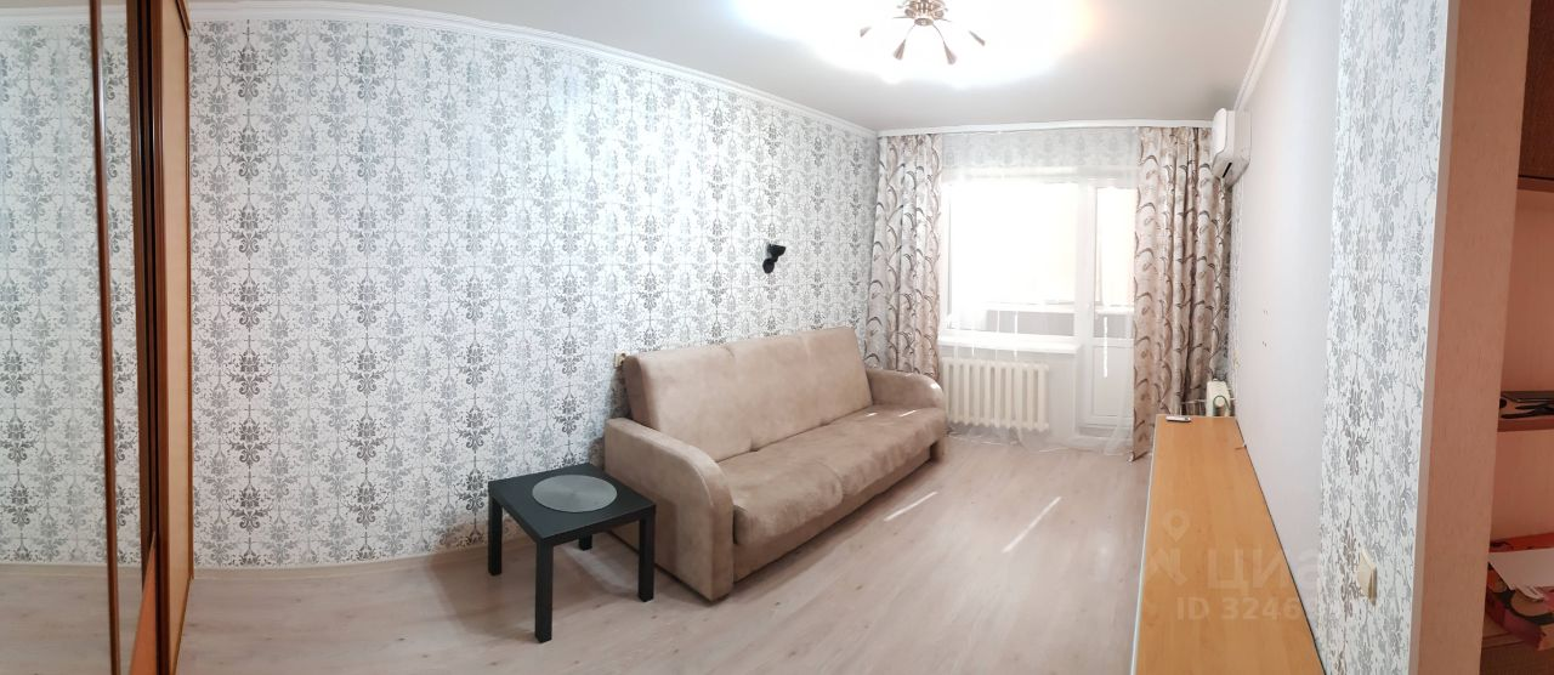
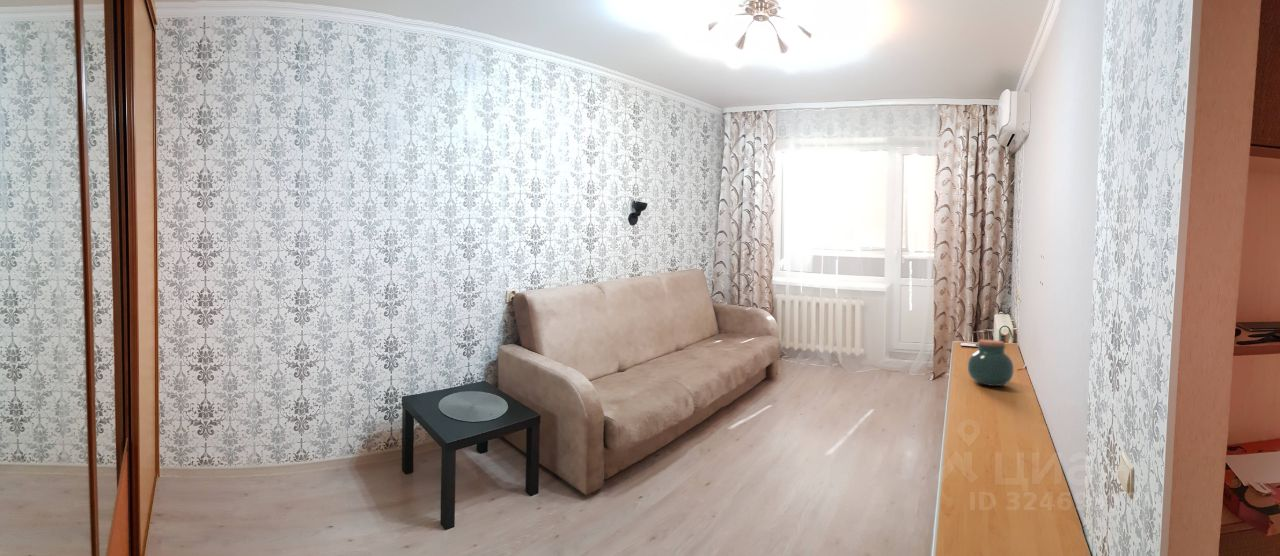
+ jar (990, 362)
